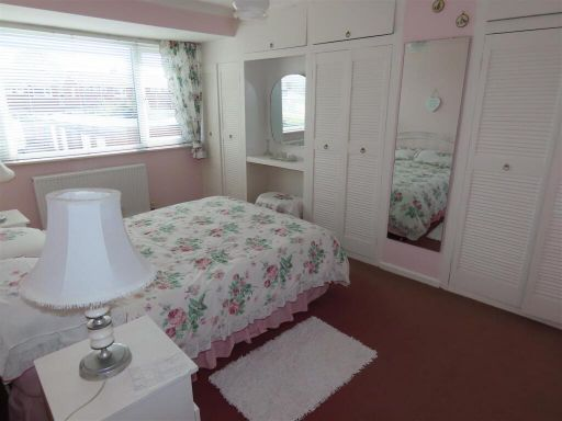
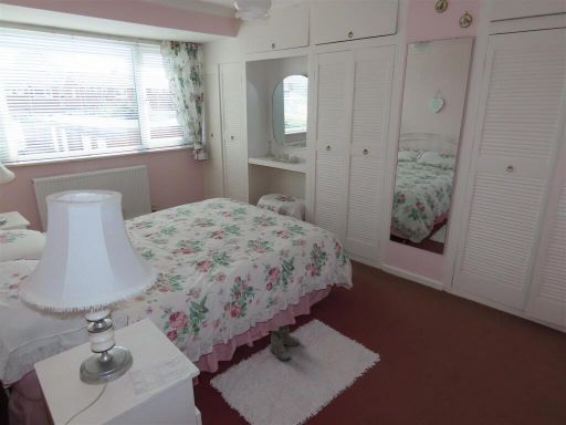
+ boots (283, 341)
